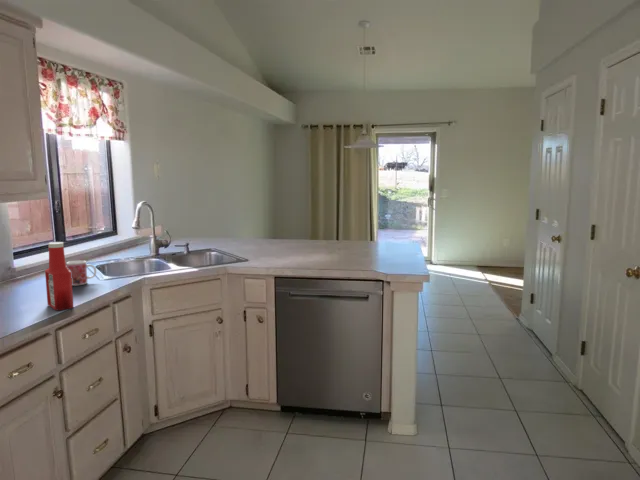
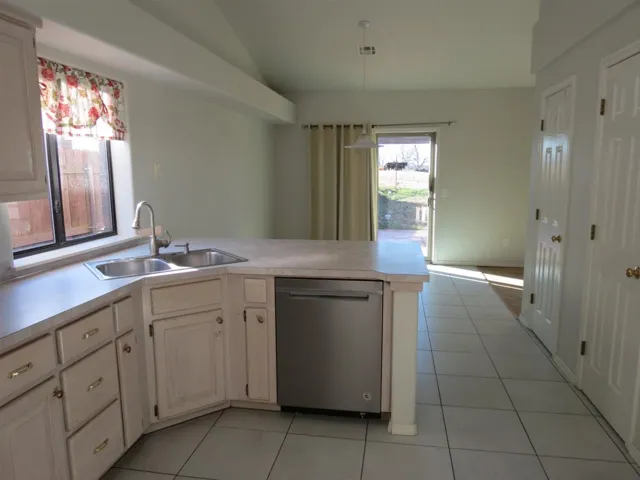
- mug (81, 272)
- soap bottle (58, 274)
